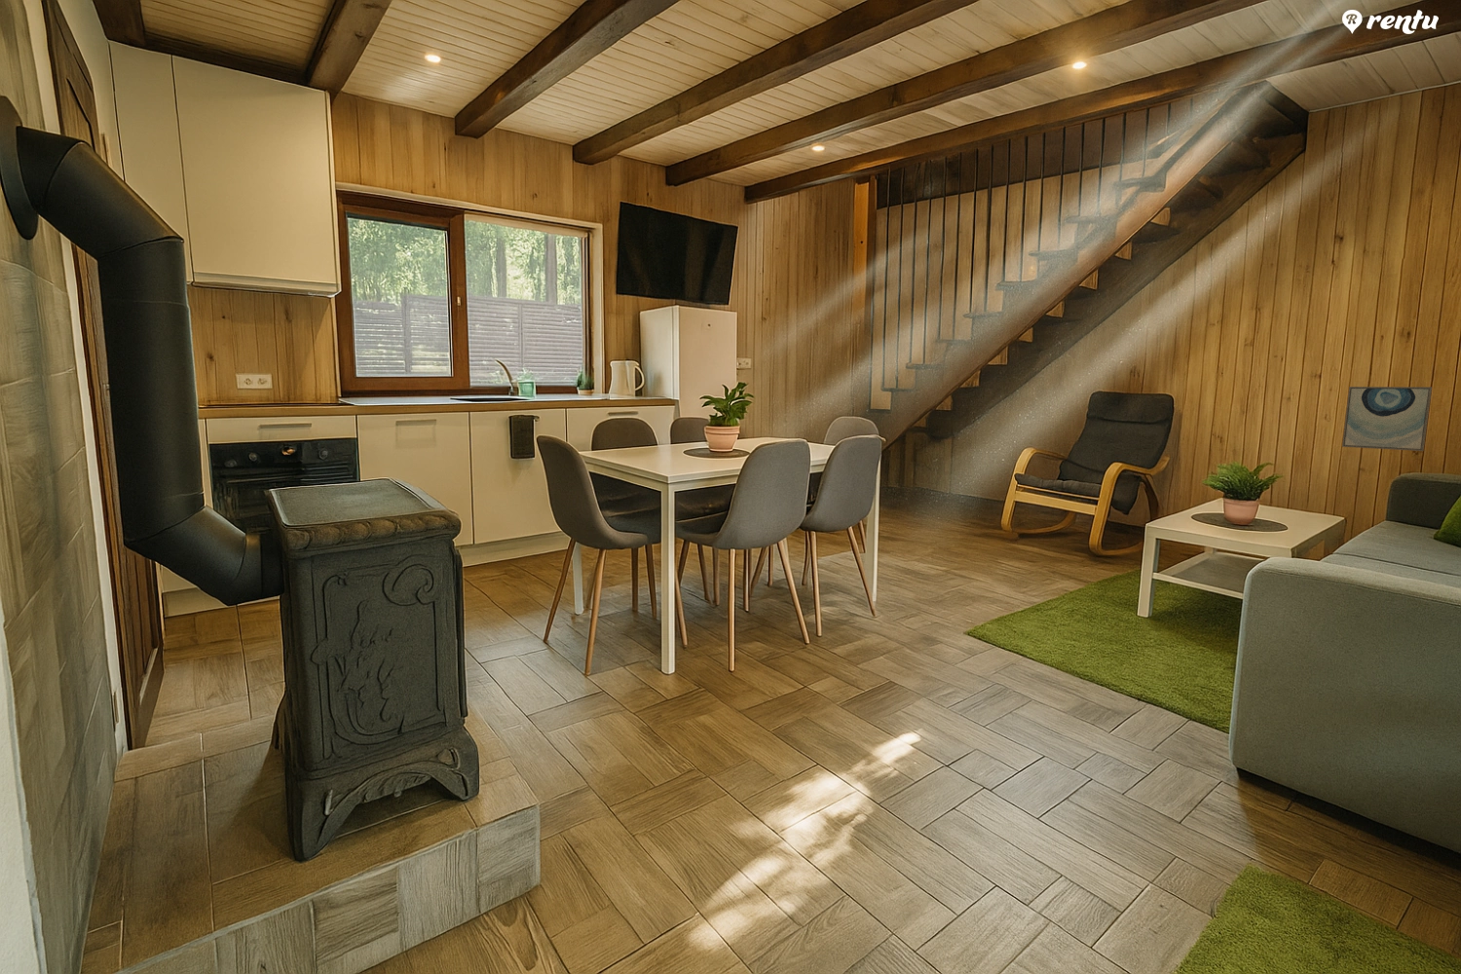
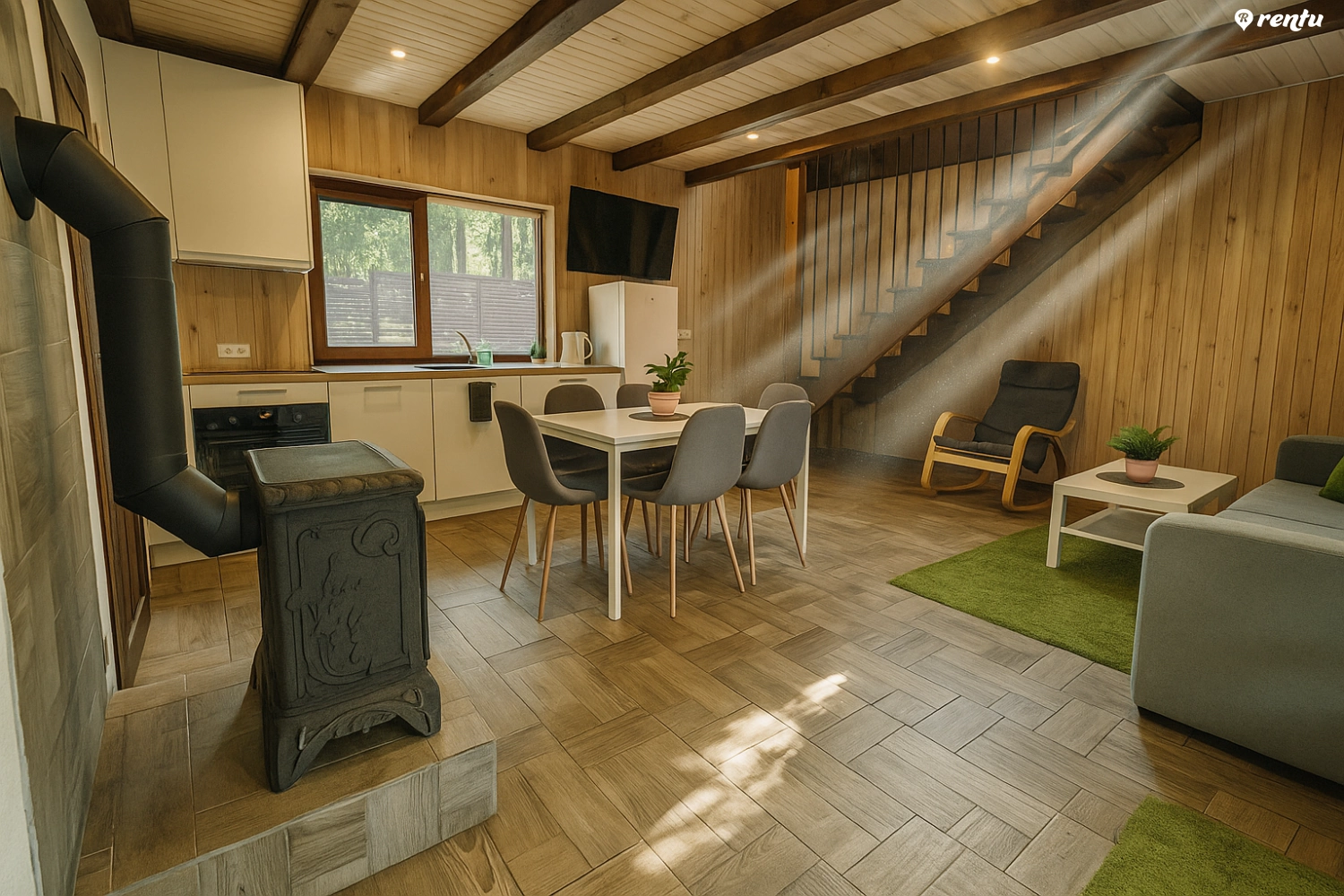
- wall art (1385, 417)
